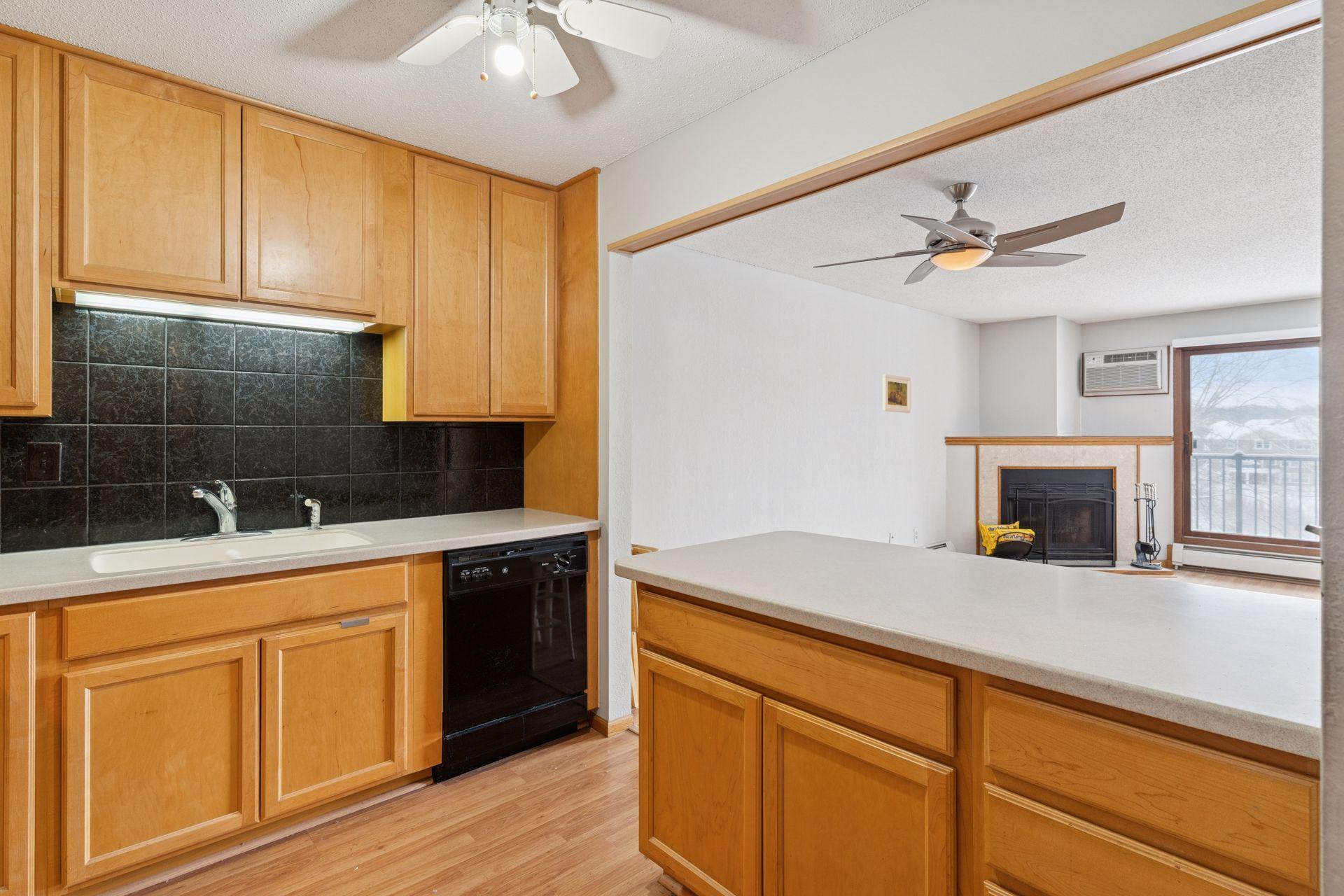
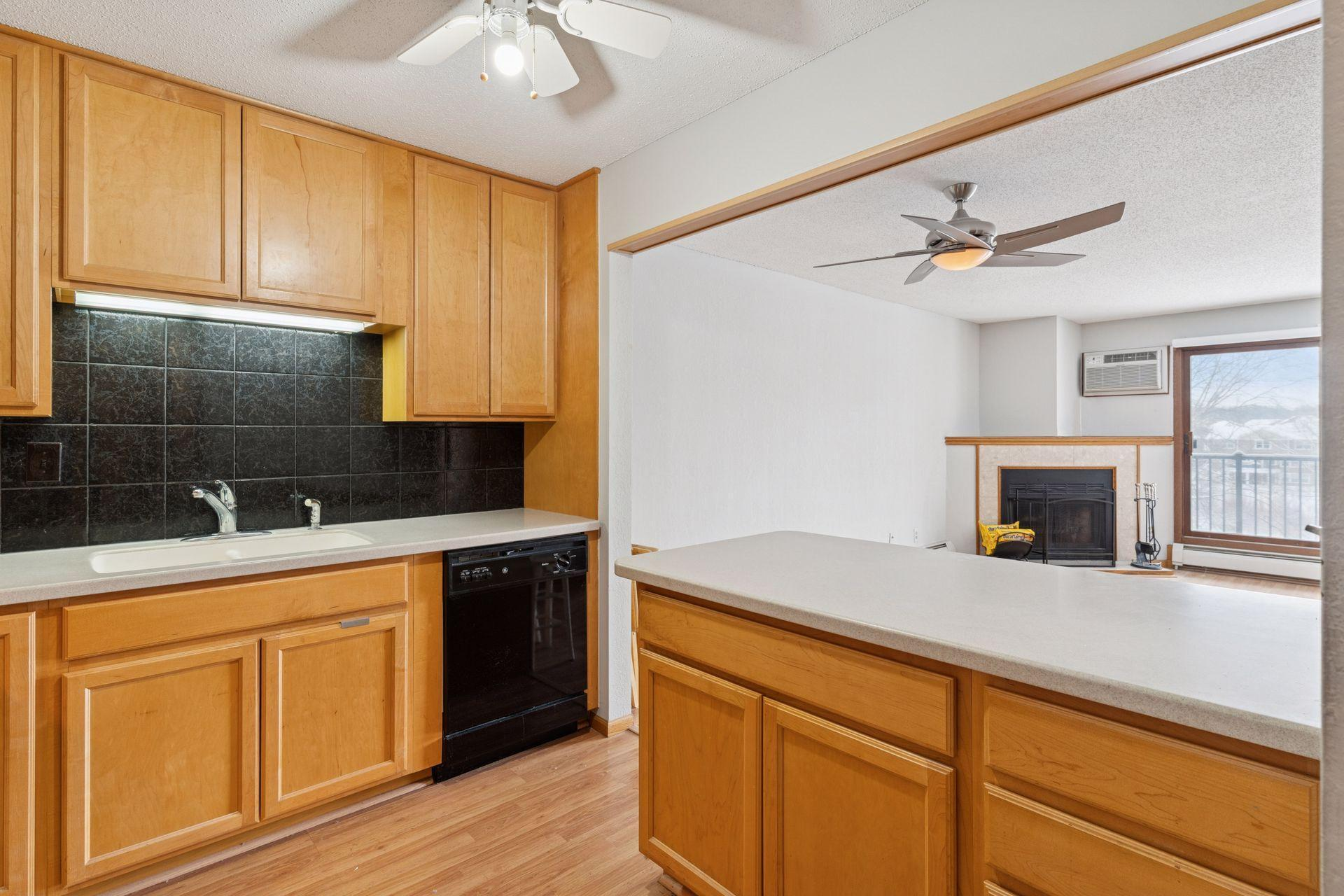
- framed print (897, 393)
